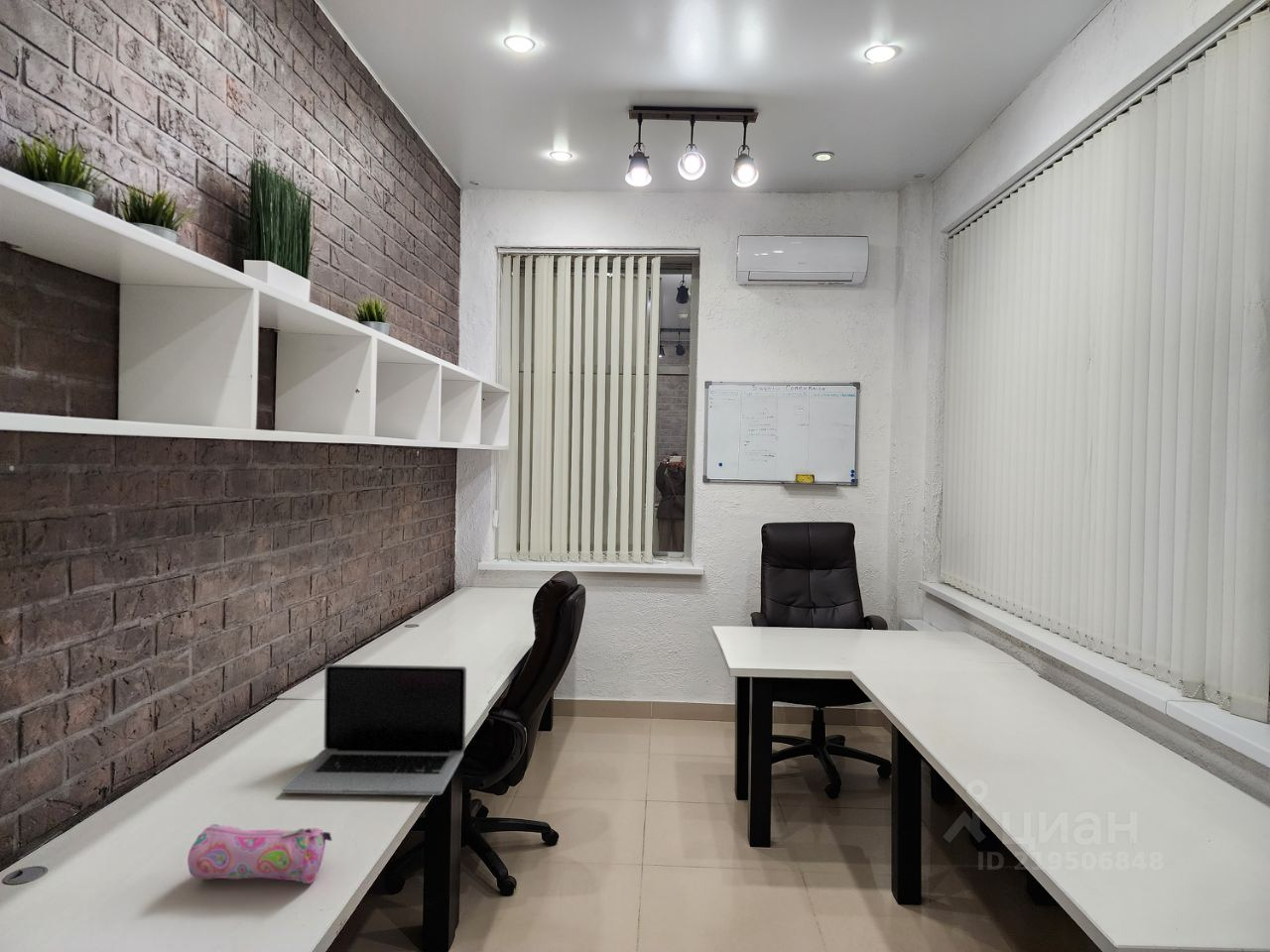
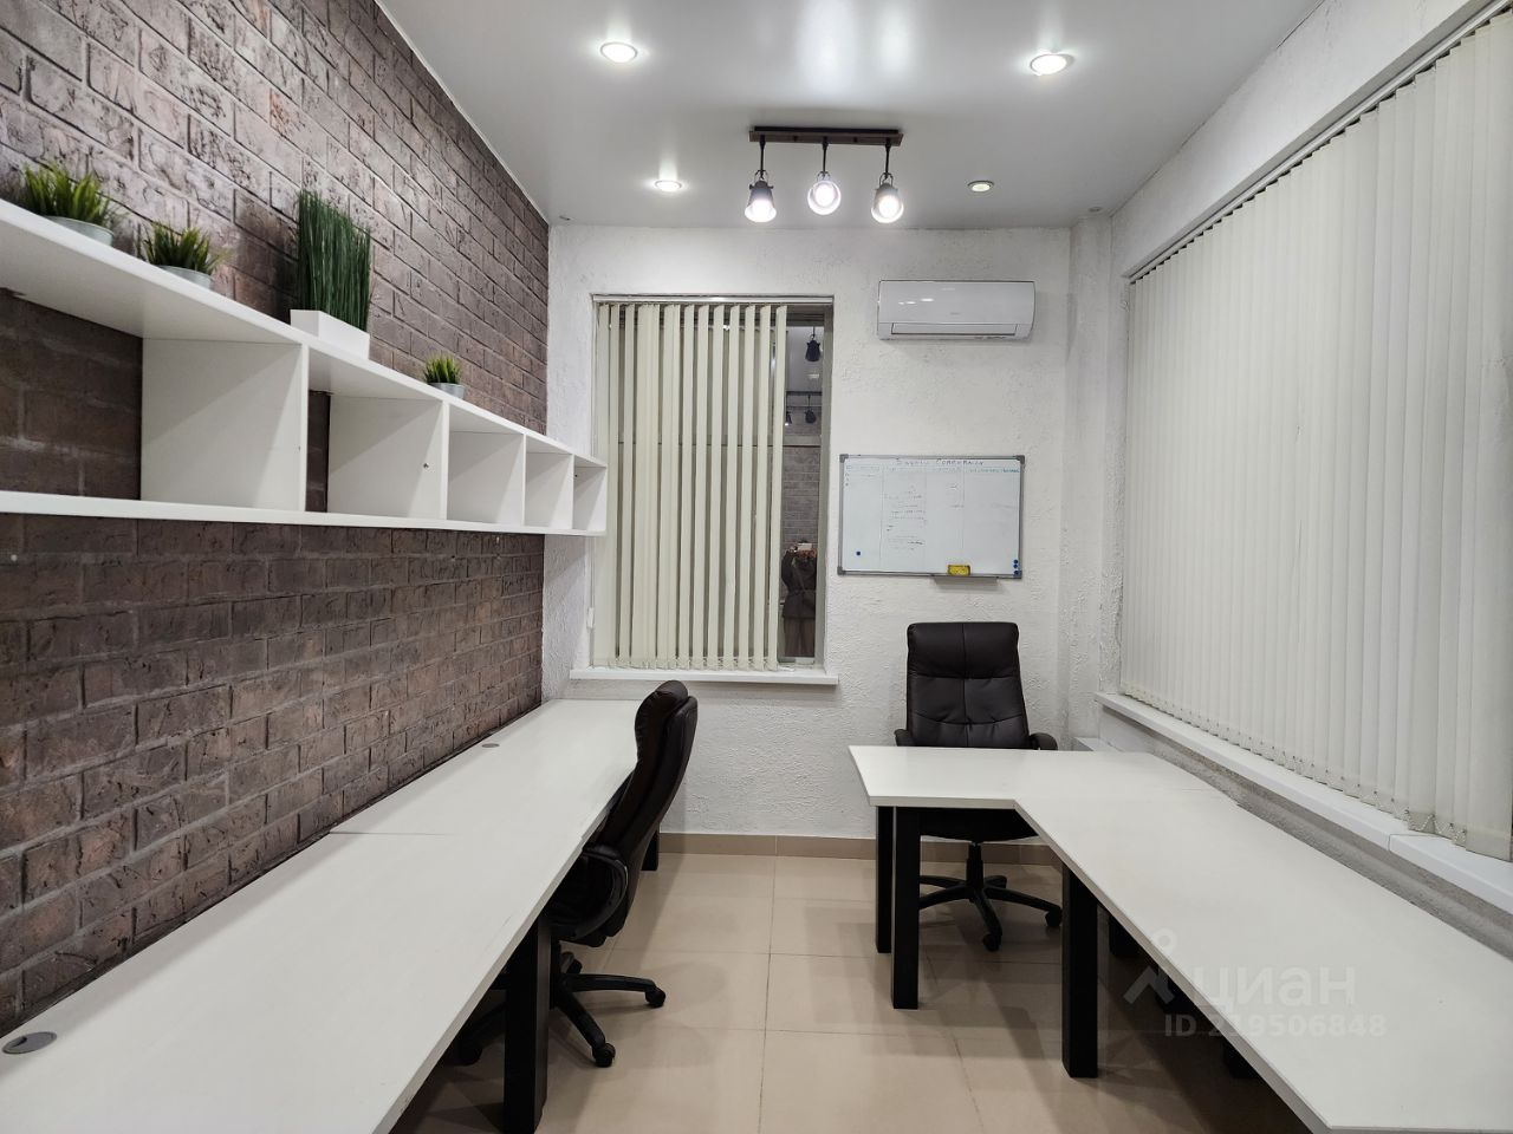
- pencil case (260, 852)
- laptop (380, 726)
